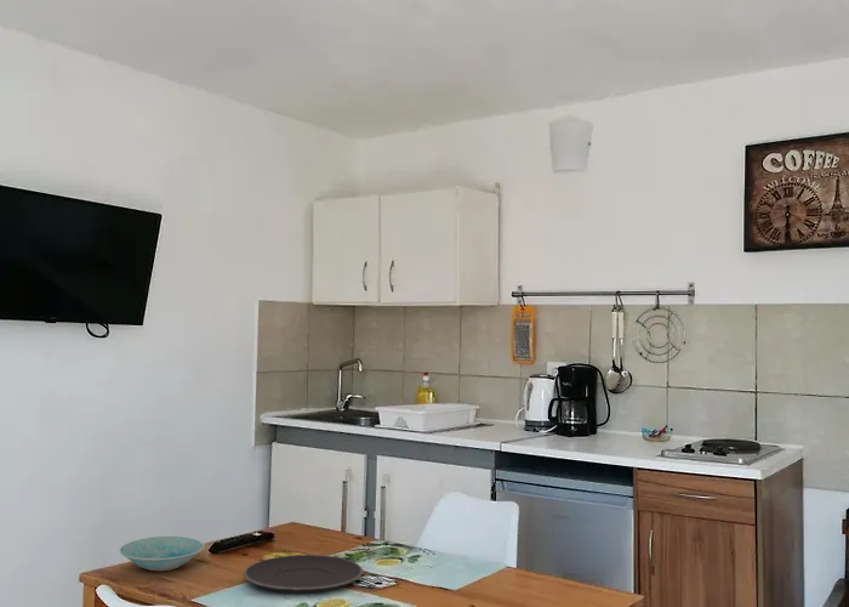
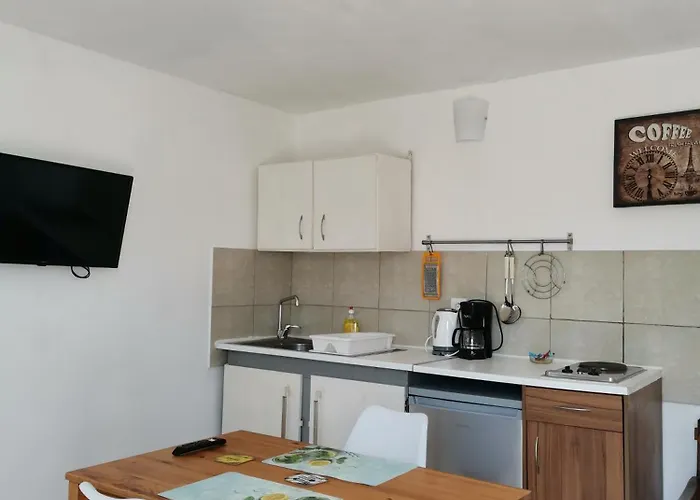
- bowl (161, 555)
- plate (303, 574)
